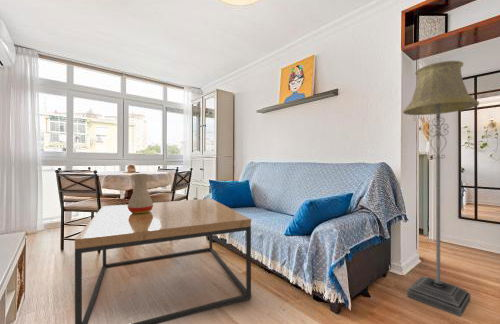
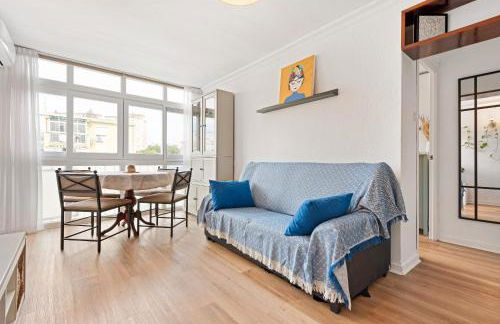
- vase (140, 193)
- coffee table (165, 241)
- floor lamp (438, 183)
